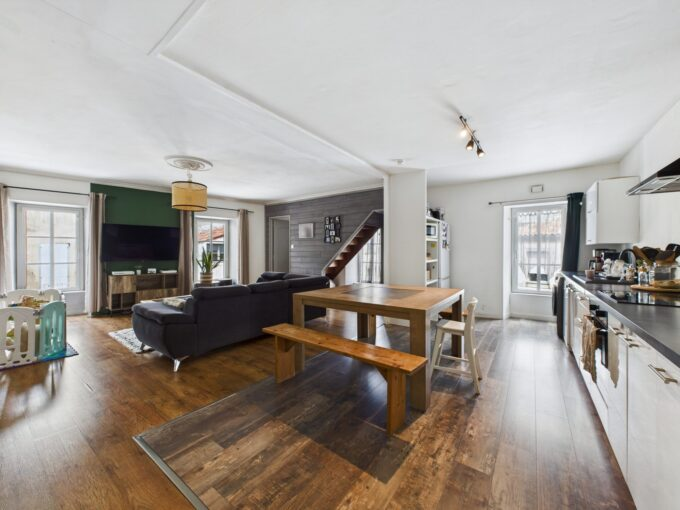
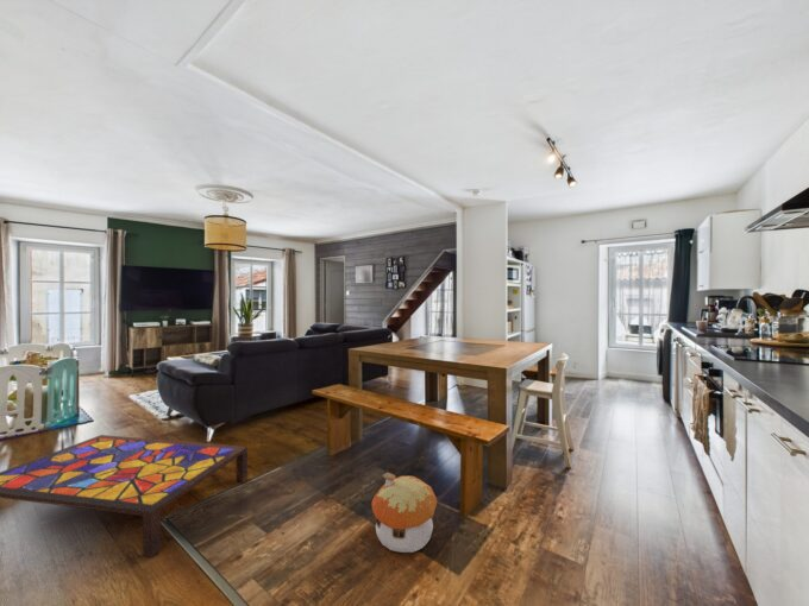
+ toy house (402, 507)
+ coffee table (120, 482)
